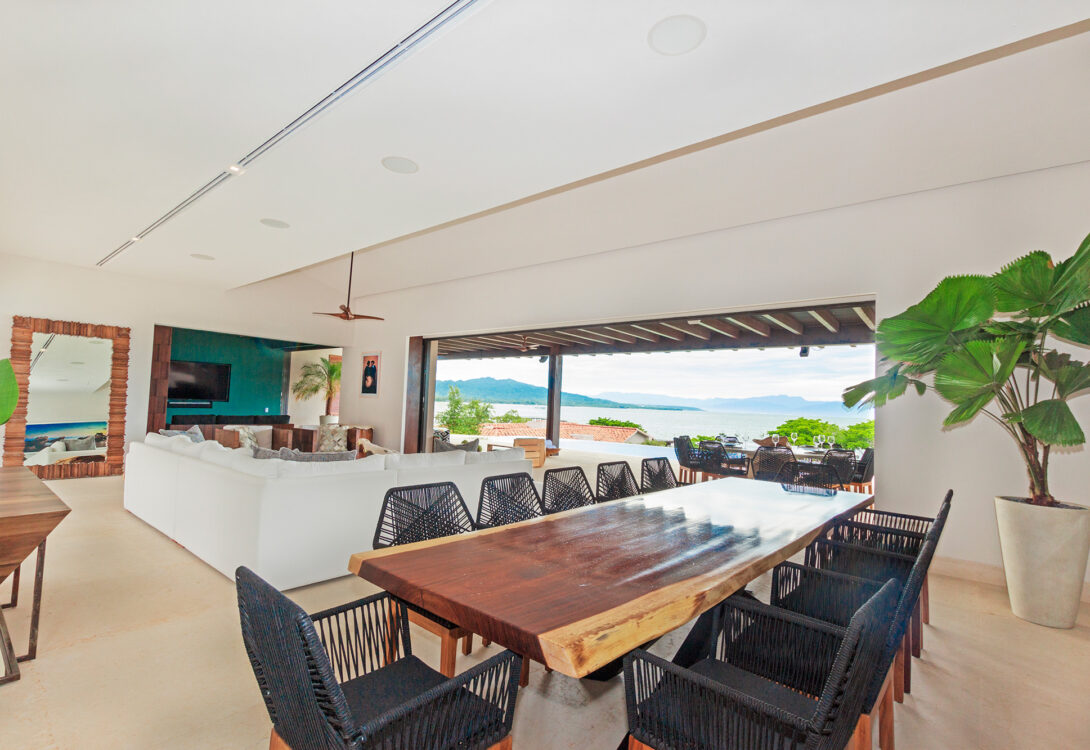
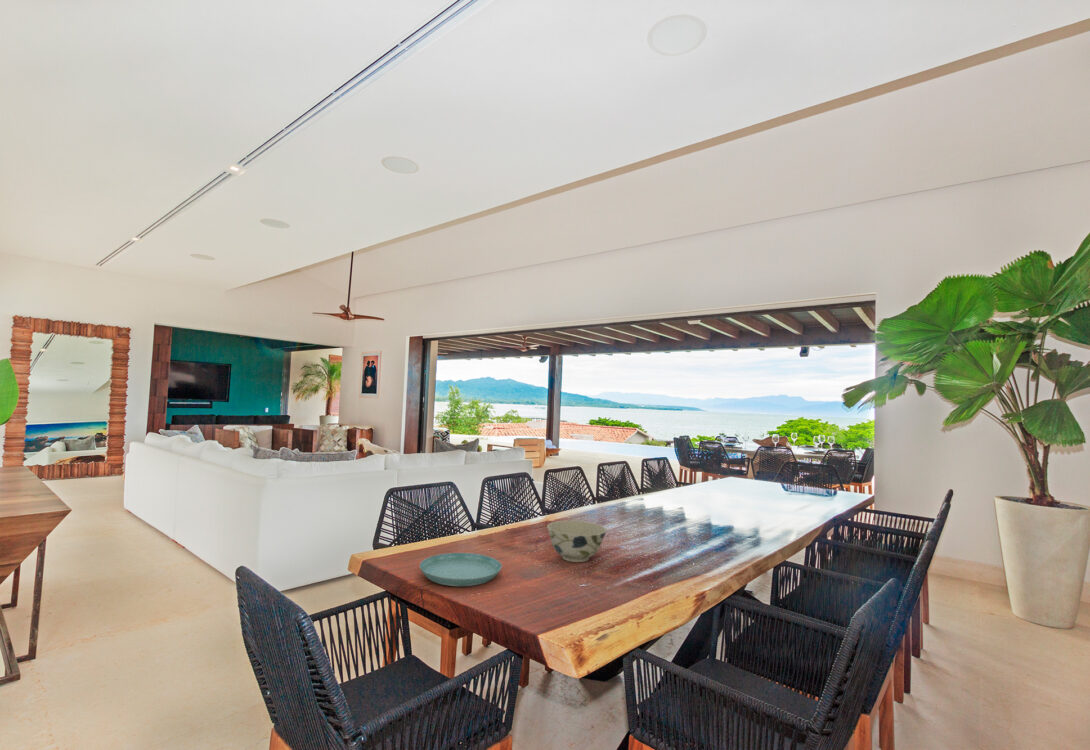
+ saucer (460, 569)
+ bowl (576, 542)
